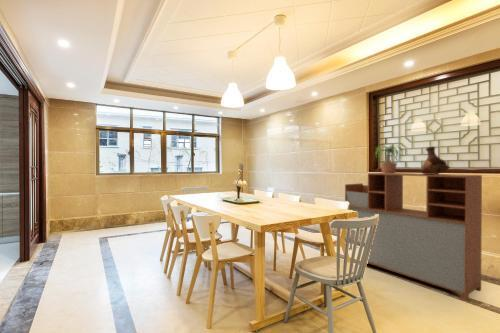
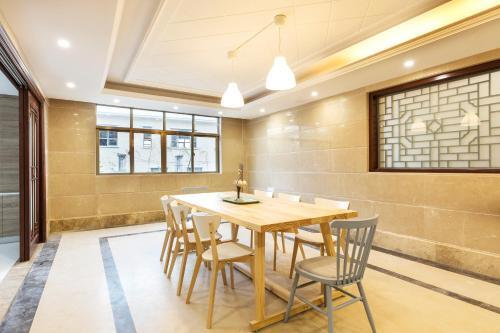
- ceramic vessel (434, 160)
- storage cabinet (403, 223)
- potted plant (391, 158)
